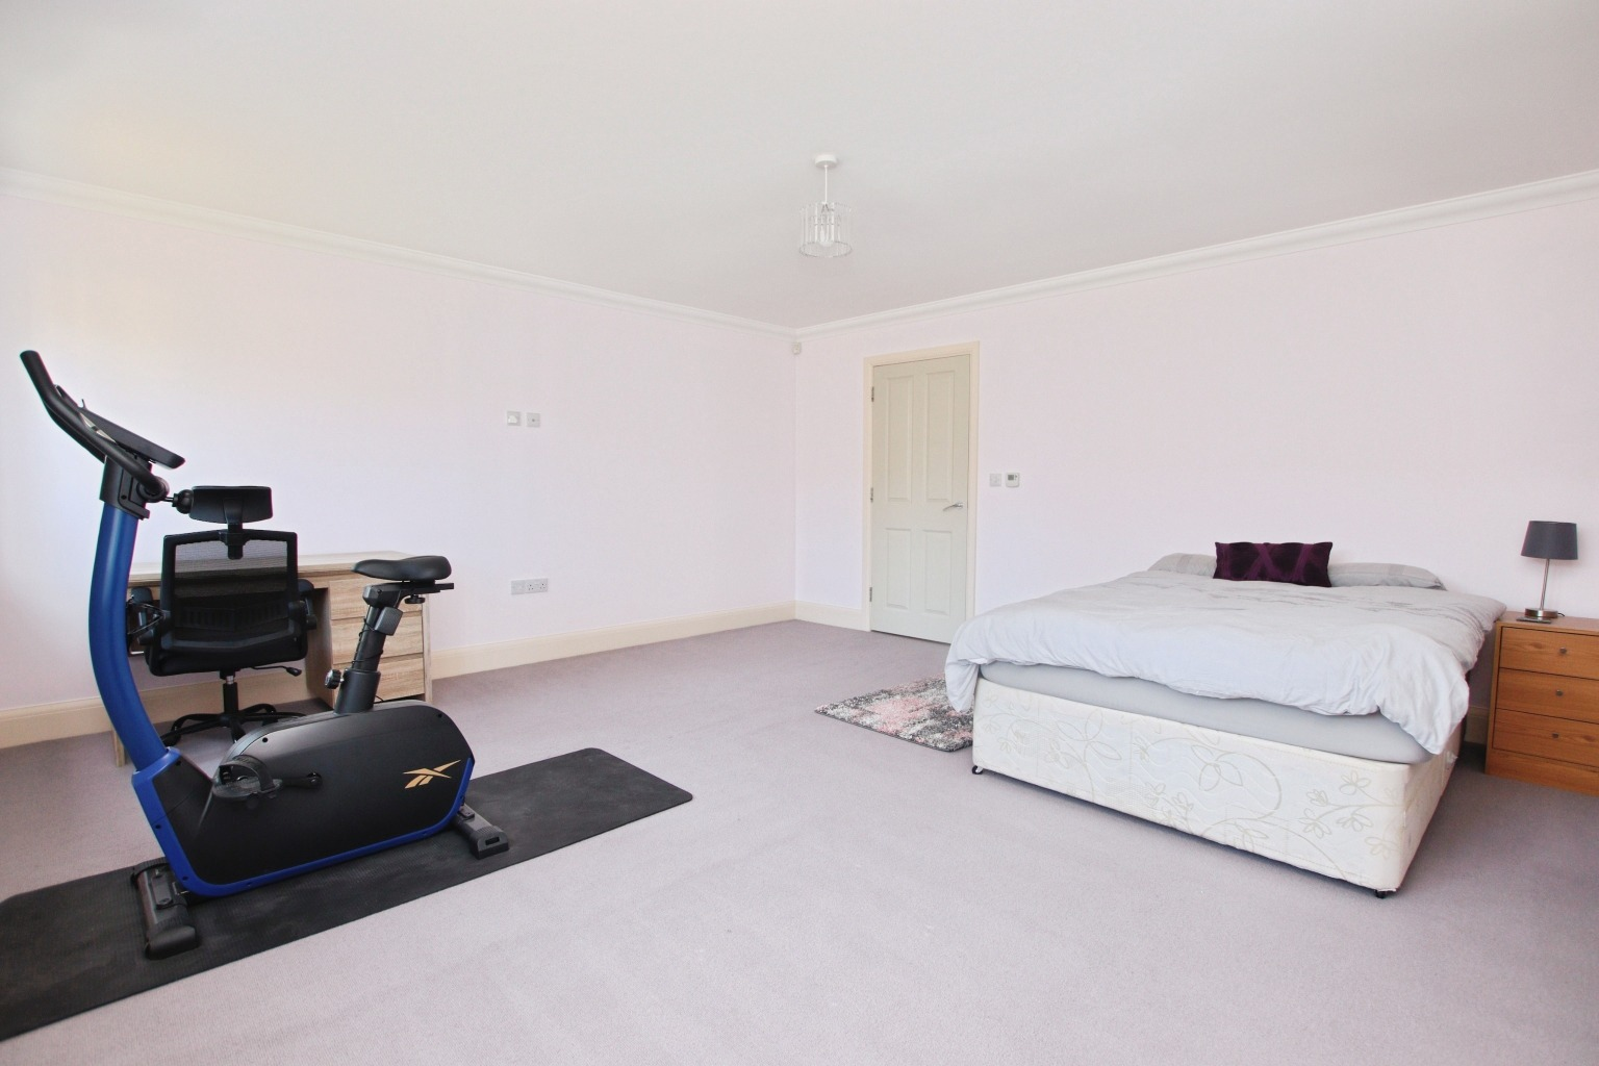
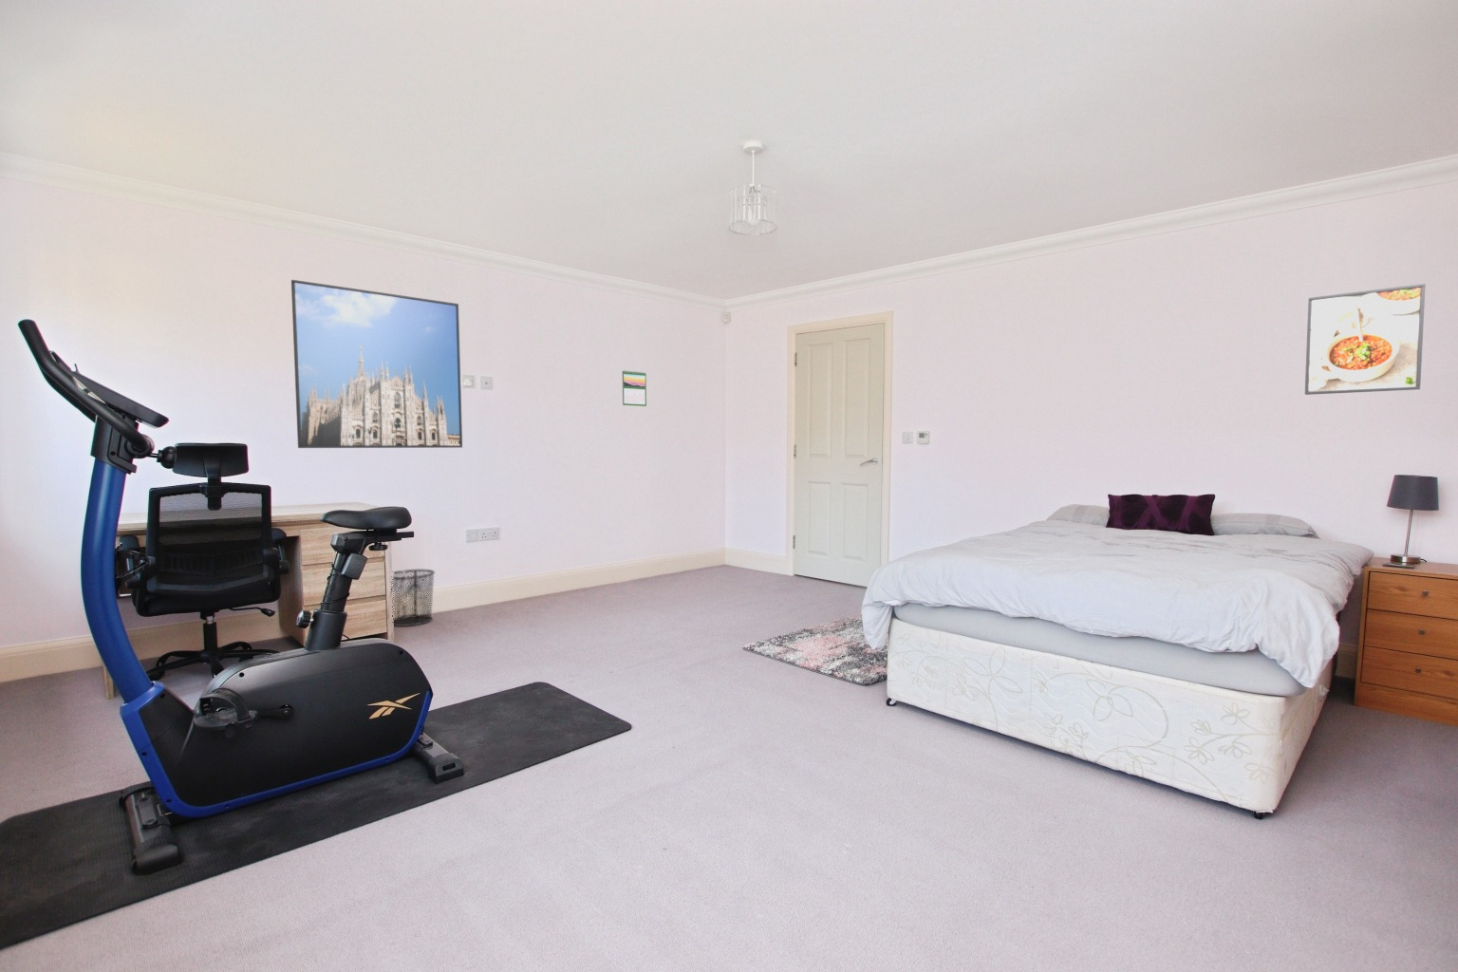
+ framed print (1363, 342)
+ waste bin (410, 597)
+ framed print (384, 370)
+ calendar (634, 387)
